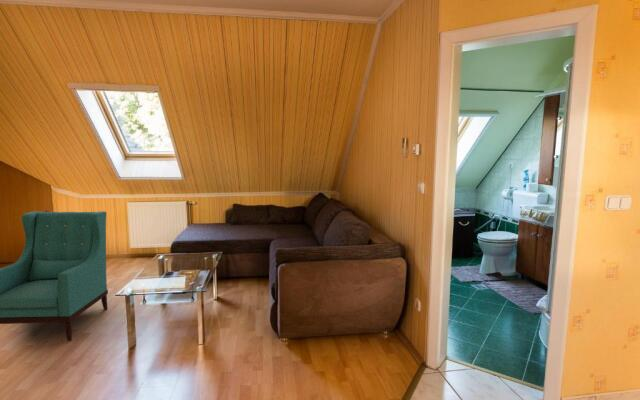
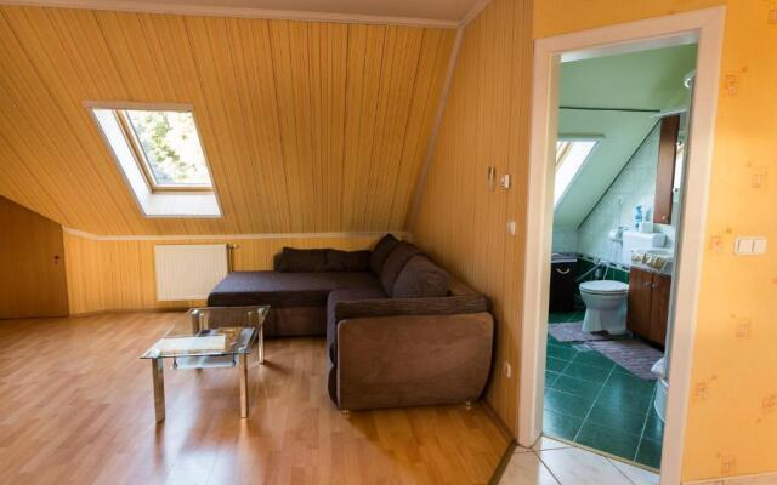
- armchair (51, 270)
